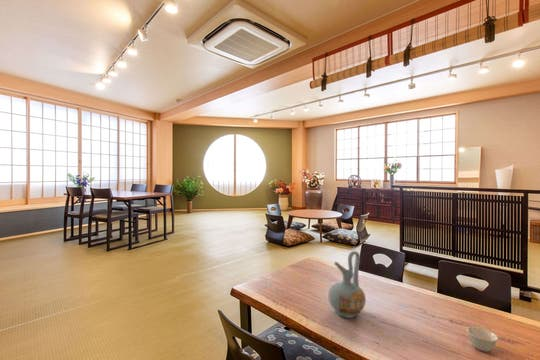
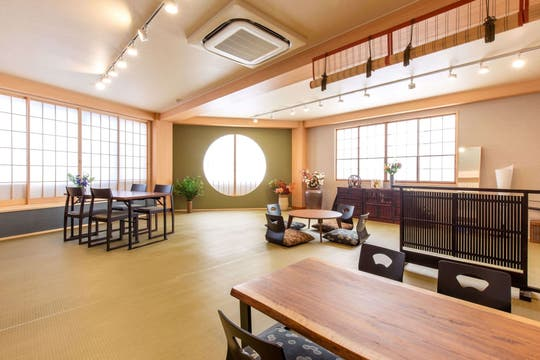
- teacup (481, 339)
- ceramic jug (346, 282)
